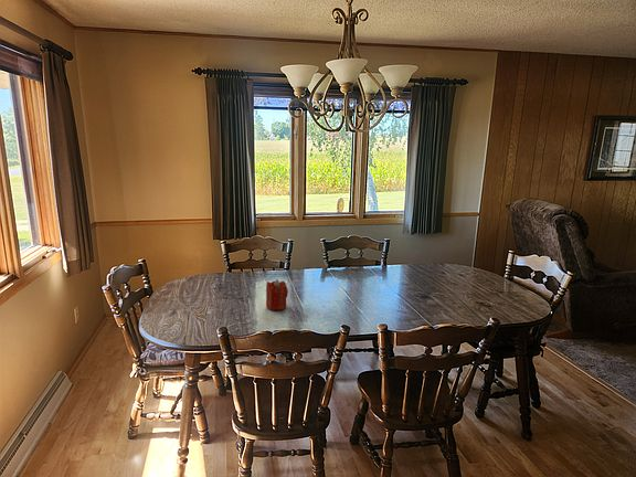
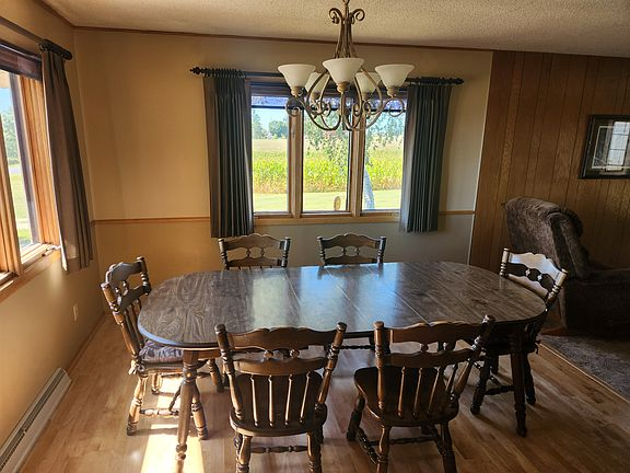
- candle (276, 293)
